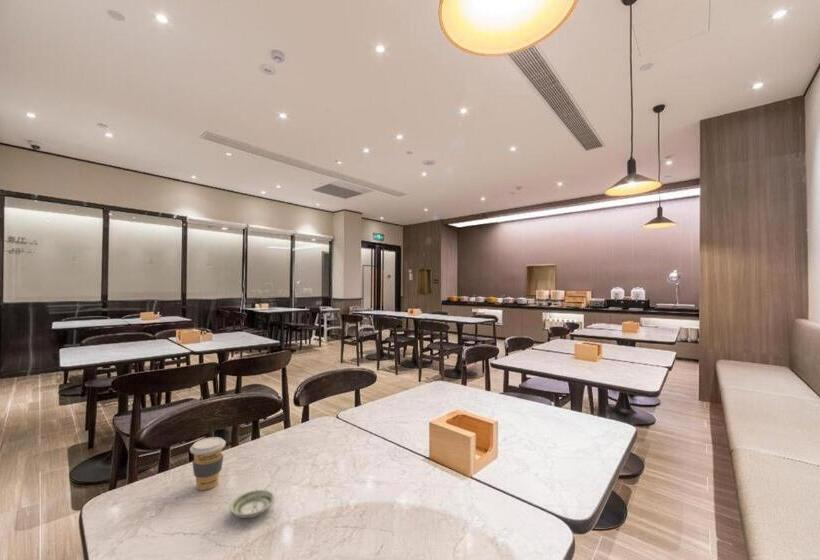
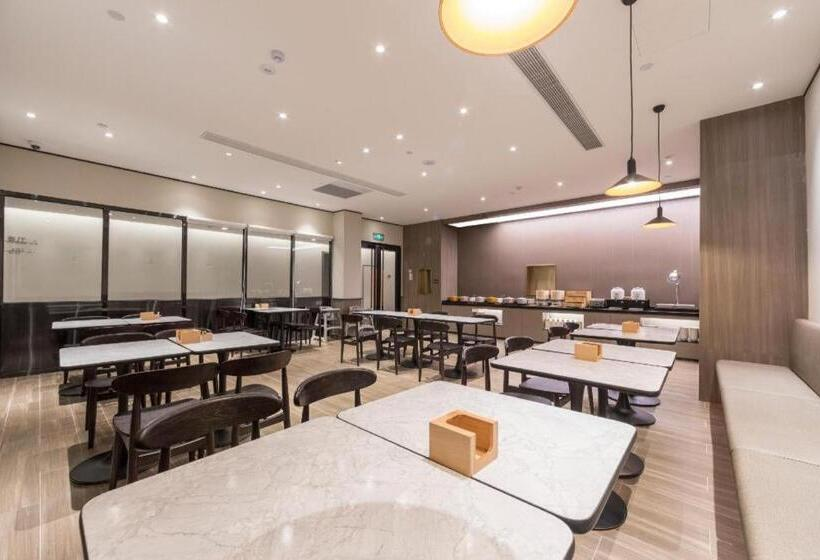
- coffee cup (207, 463)
- saucer (252, 506)
